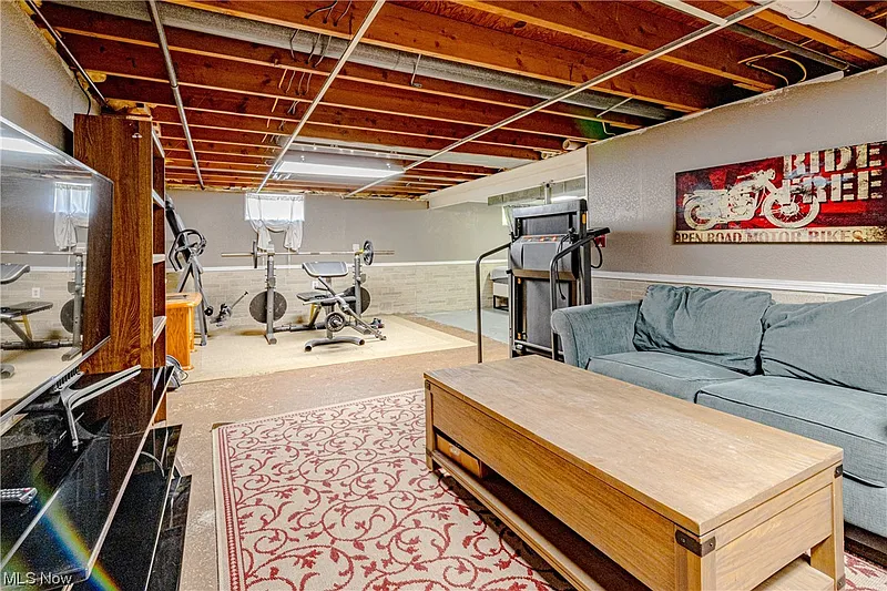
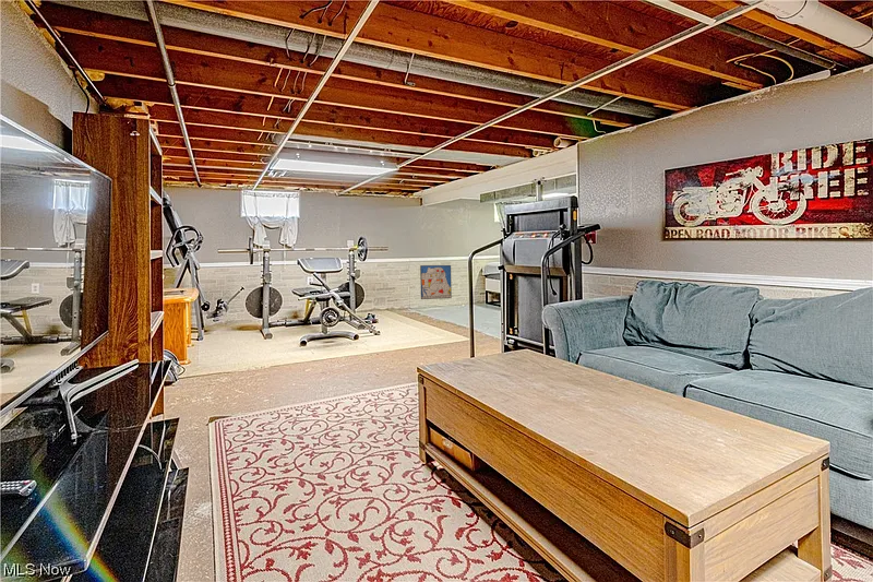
+ wall art (435, 282)
